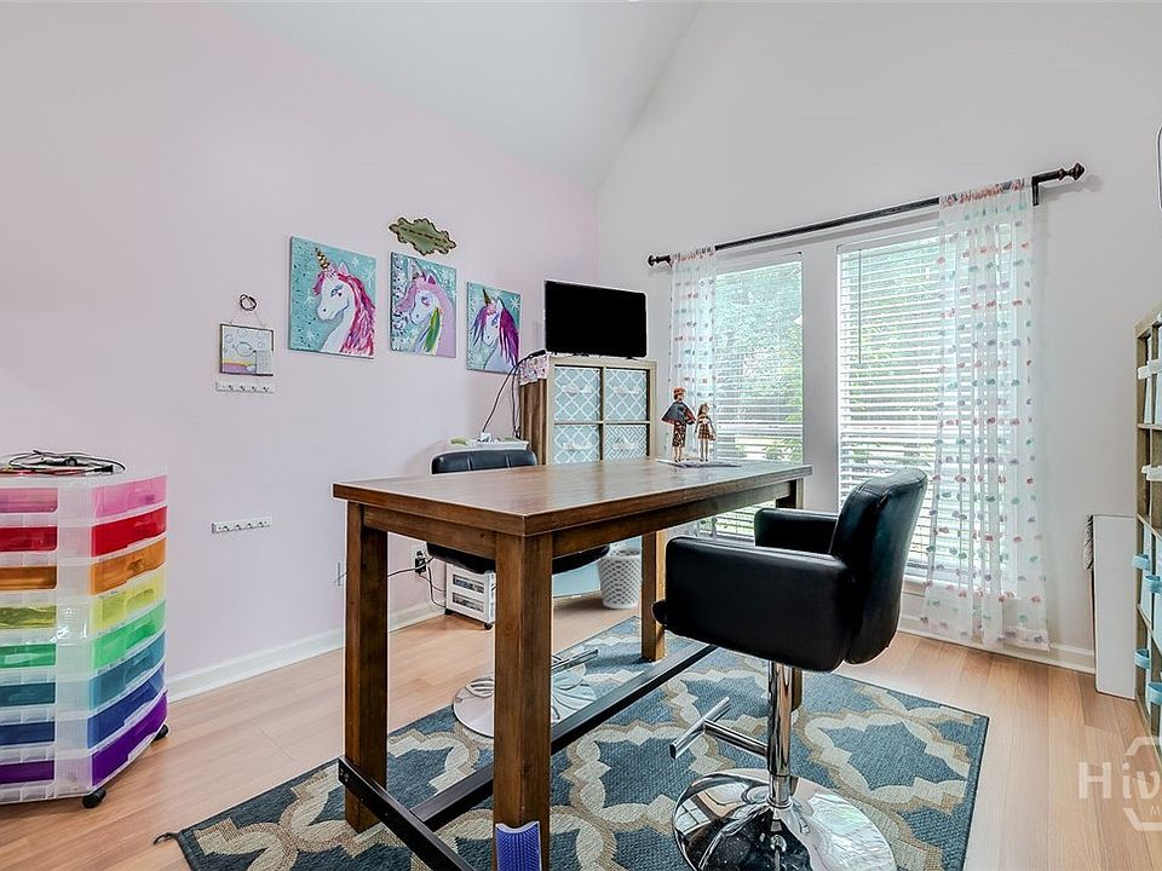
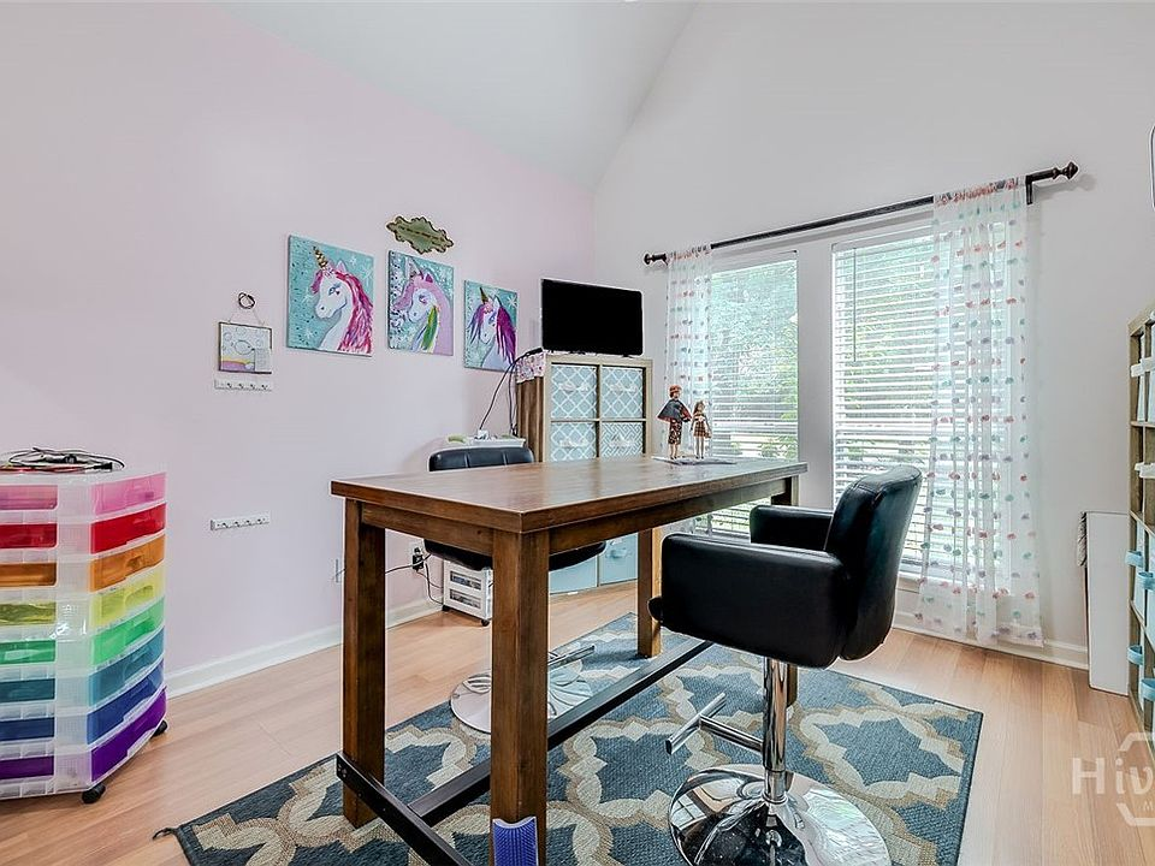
- wastebasket (620, 577)
